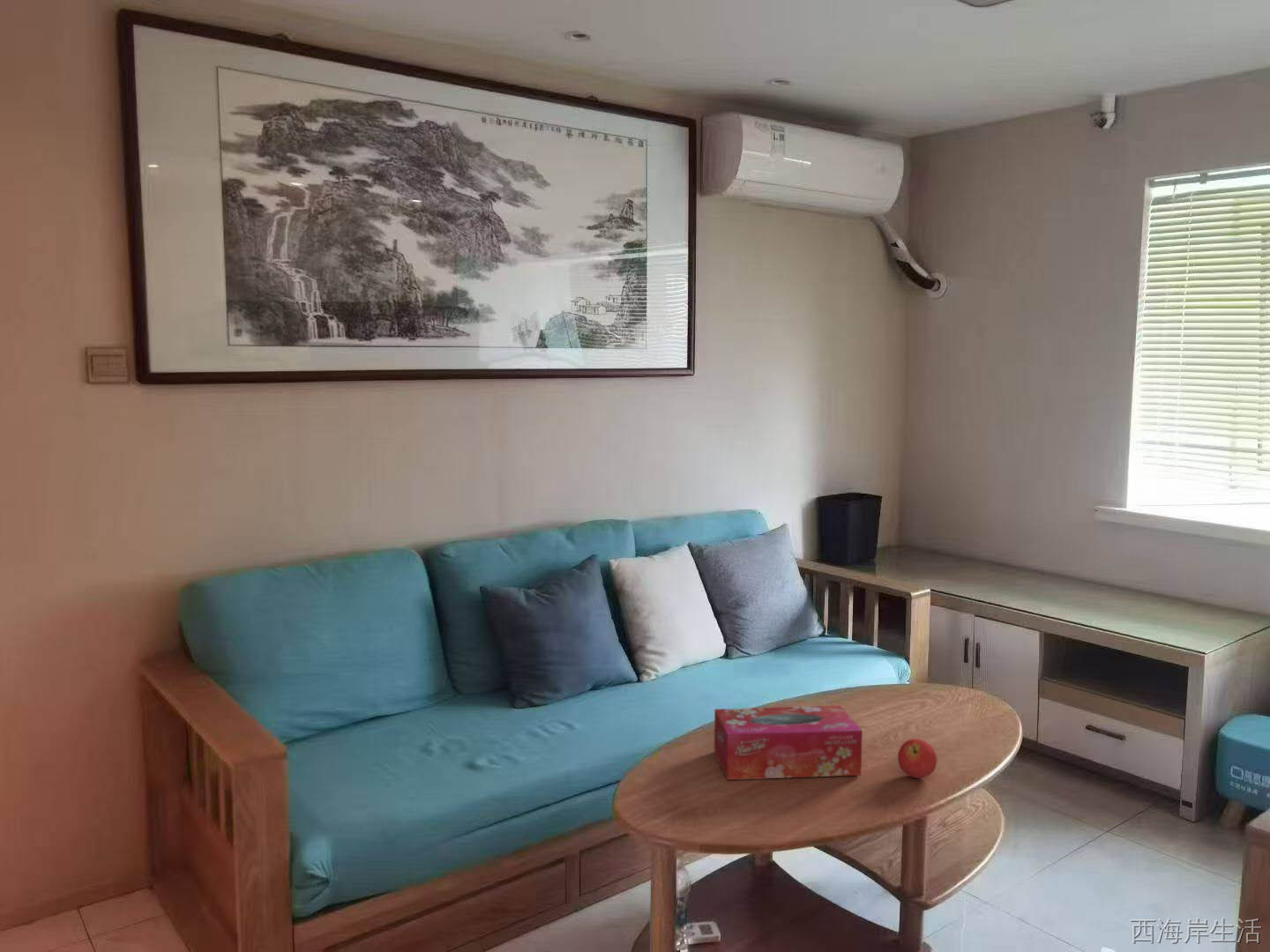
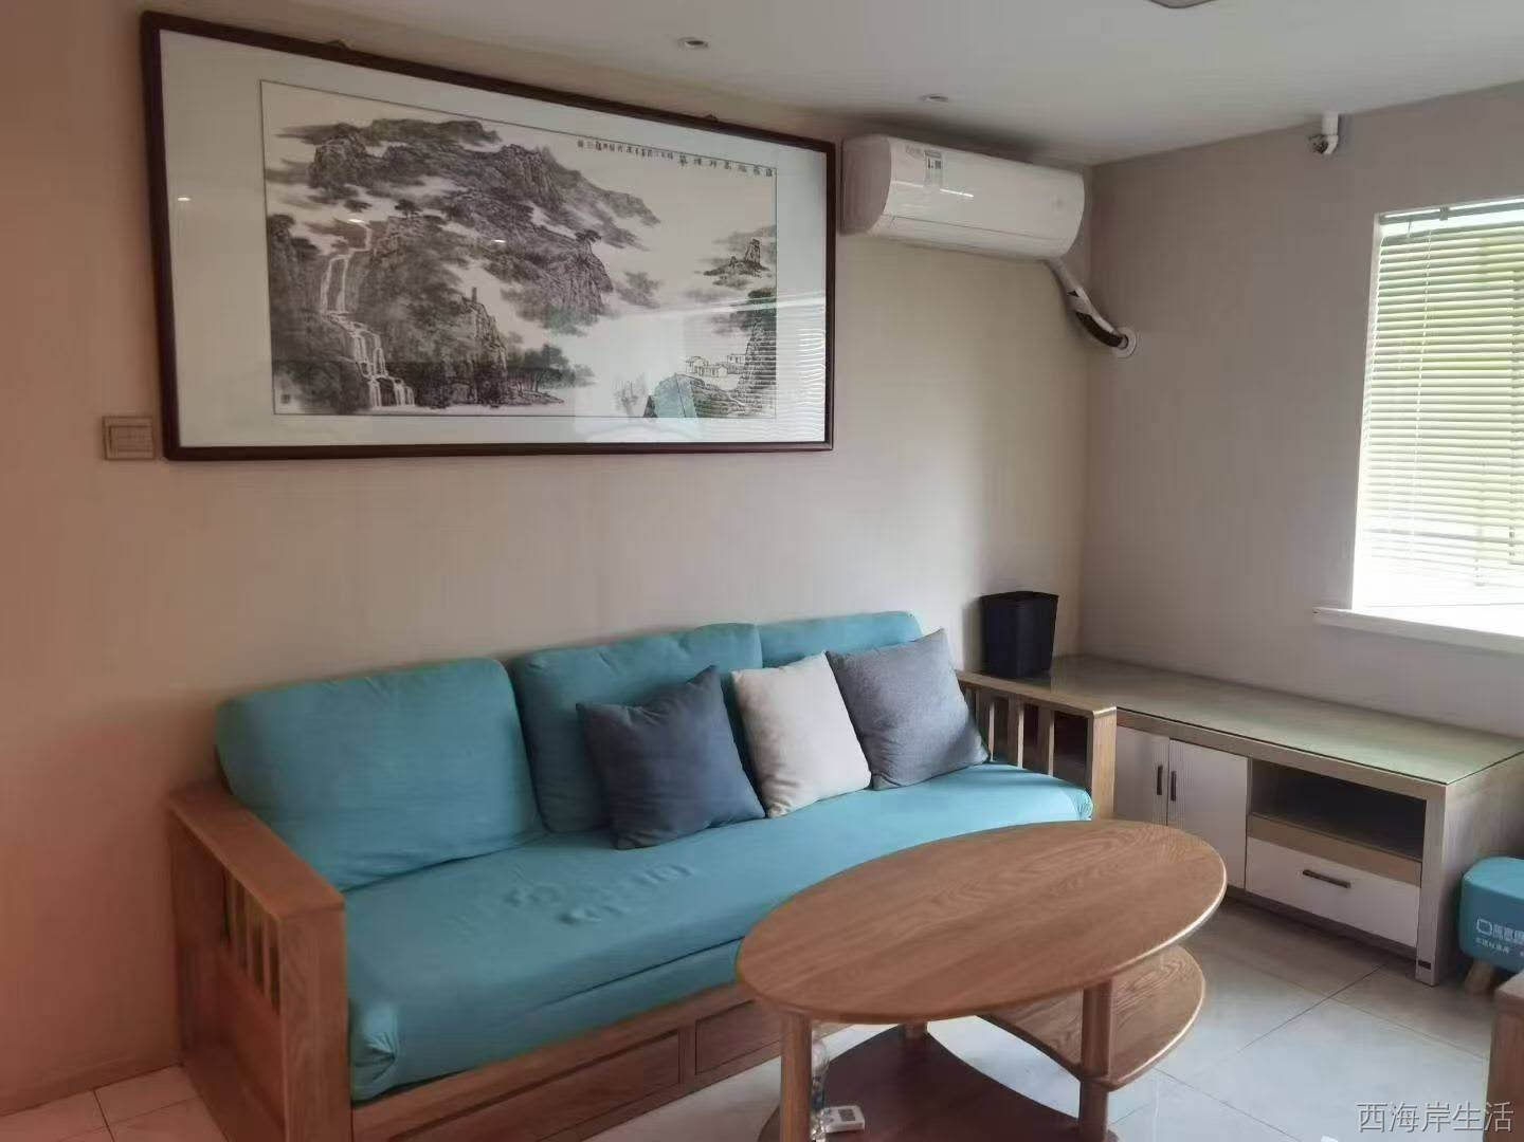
- fruit (917, 758)
- tissue box (786, 740)
